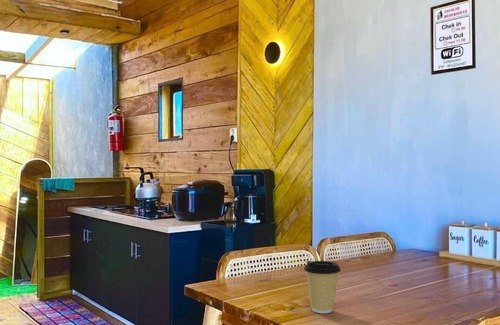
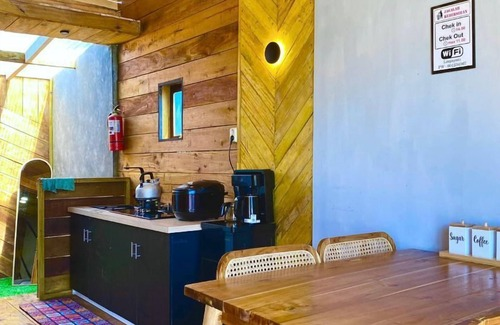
- coffee cup (322, 285)
